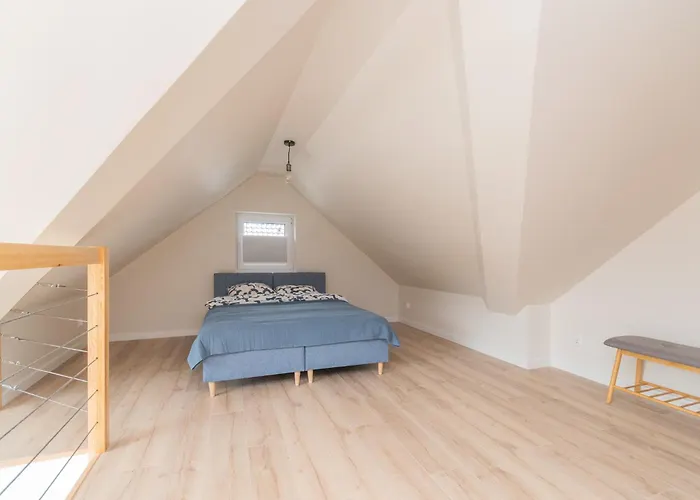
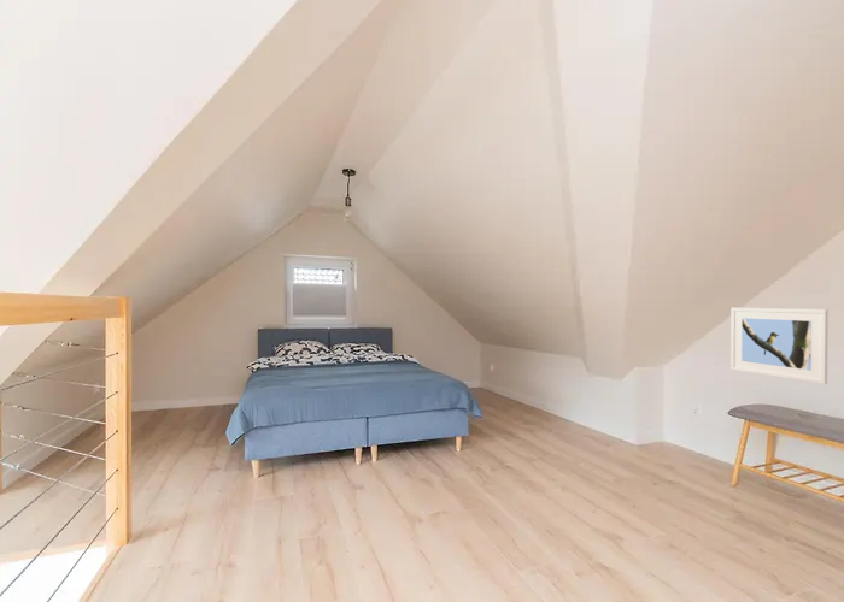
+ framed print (774, 342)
